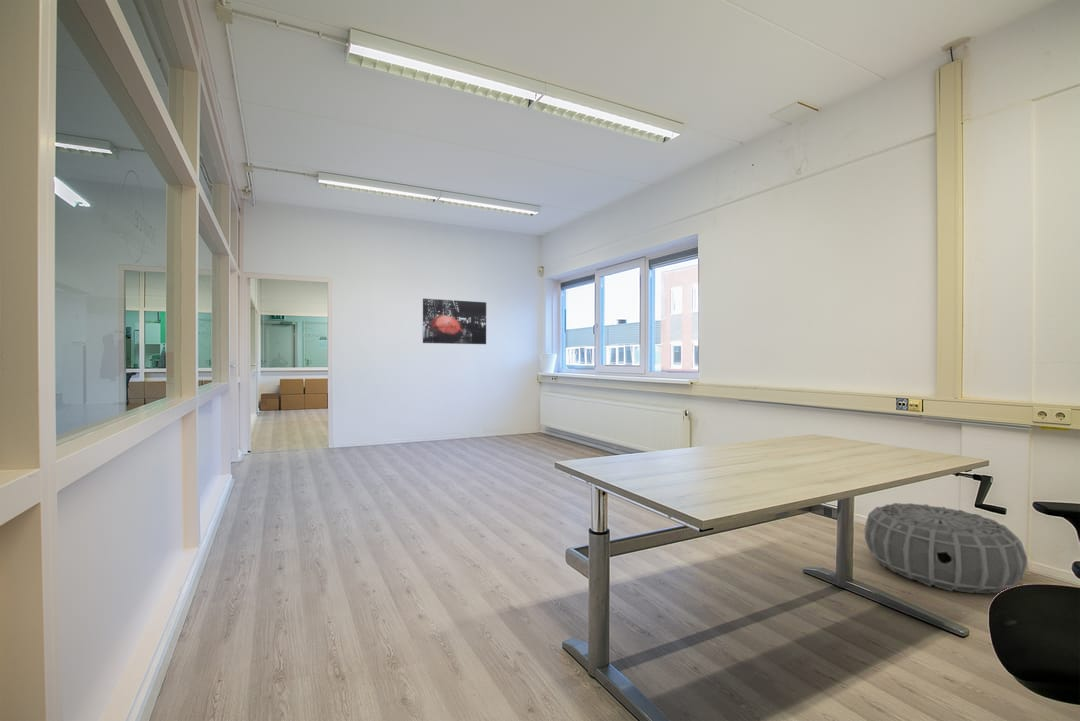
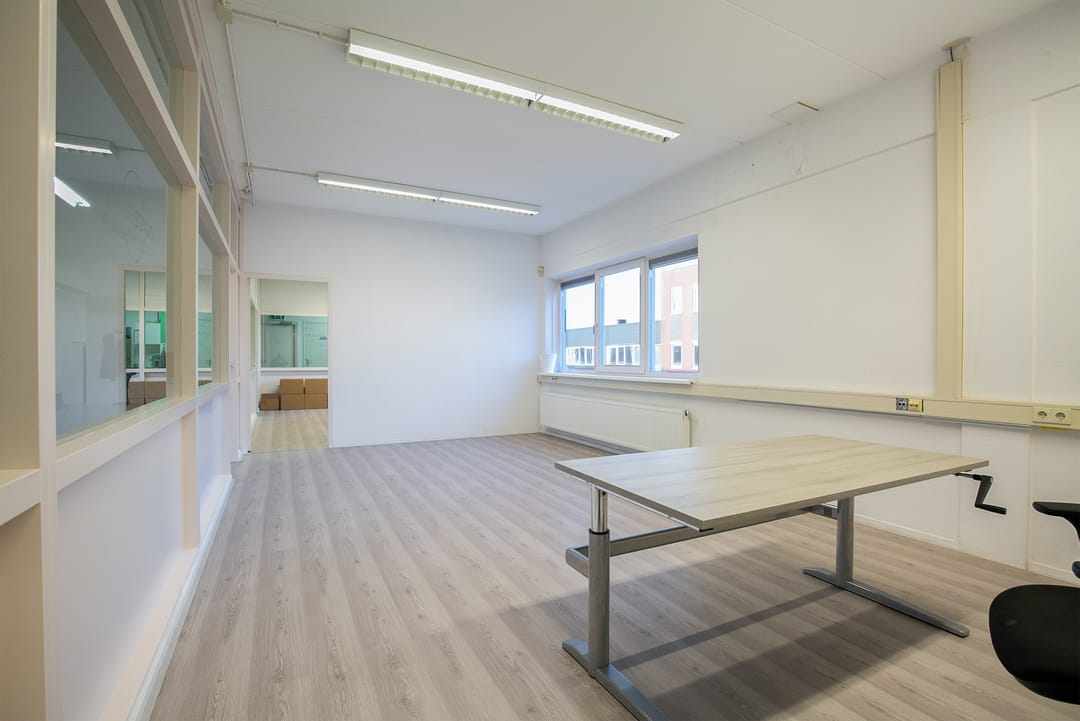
- wall art (455, 322)
- air purifier (938, 543)
